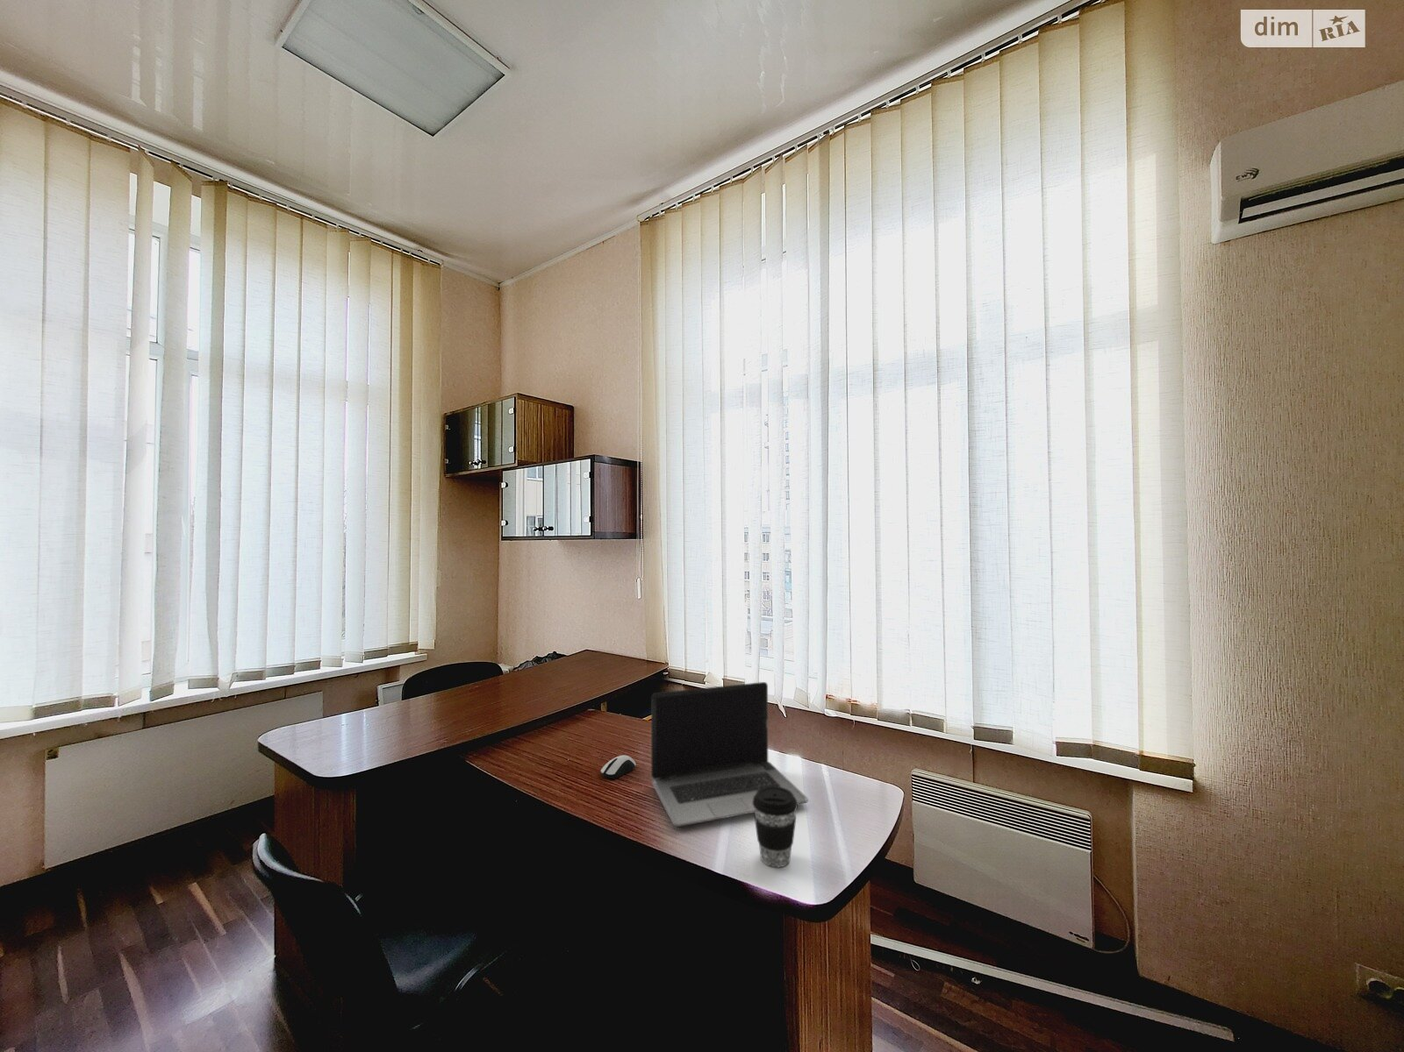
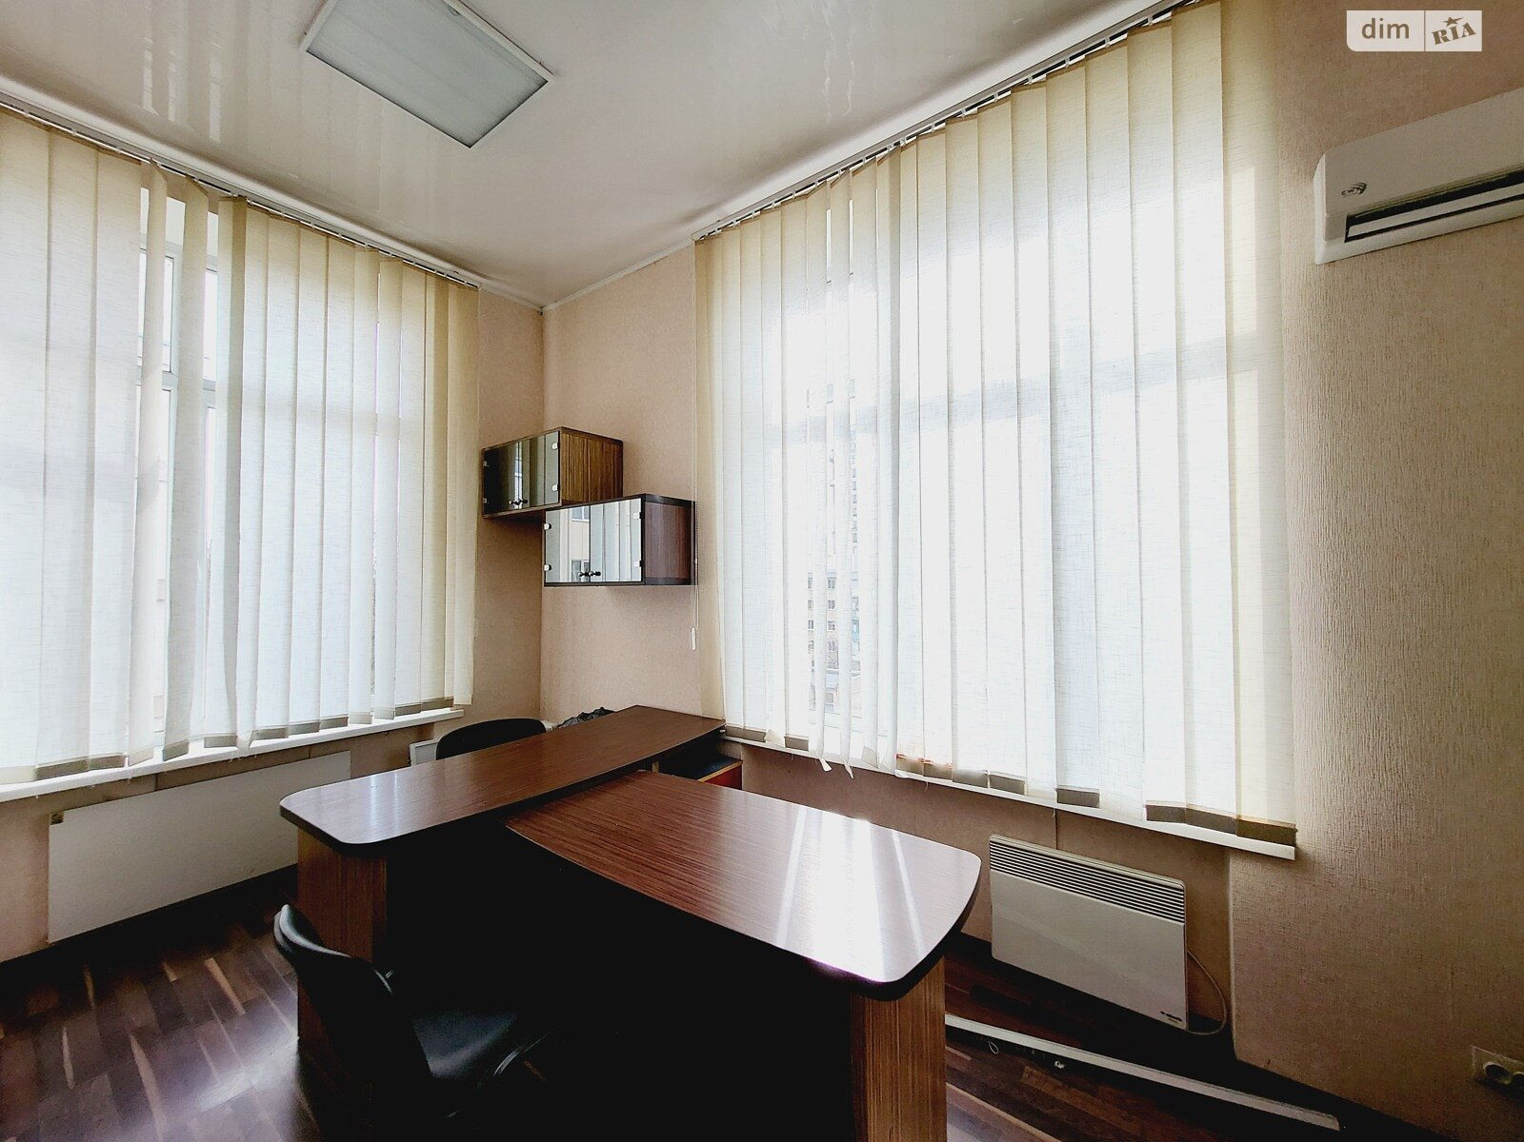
- computer mouse (619, 764)
- laptop computer (726, 748)
- coffee cup (775, 825)
